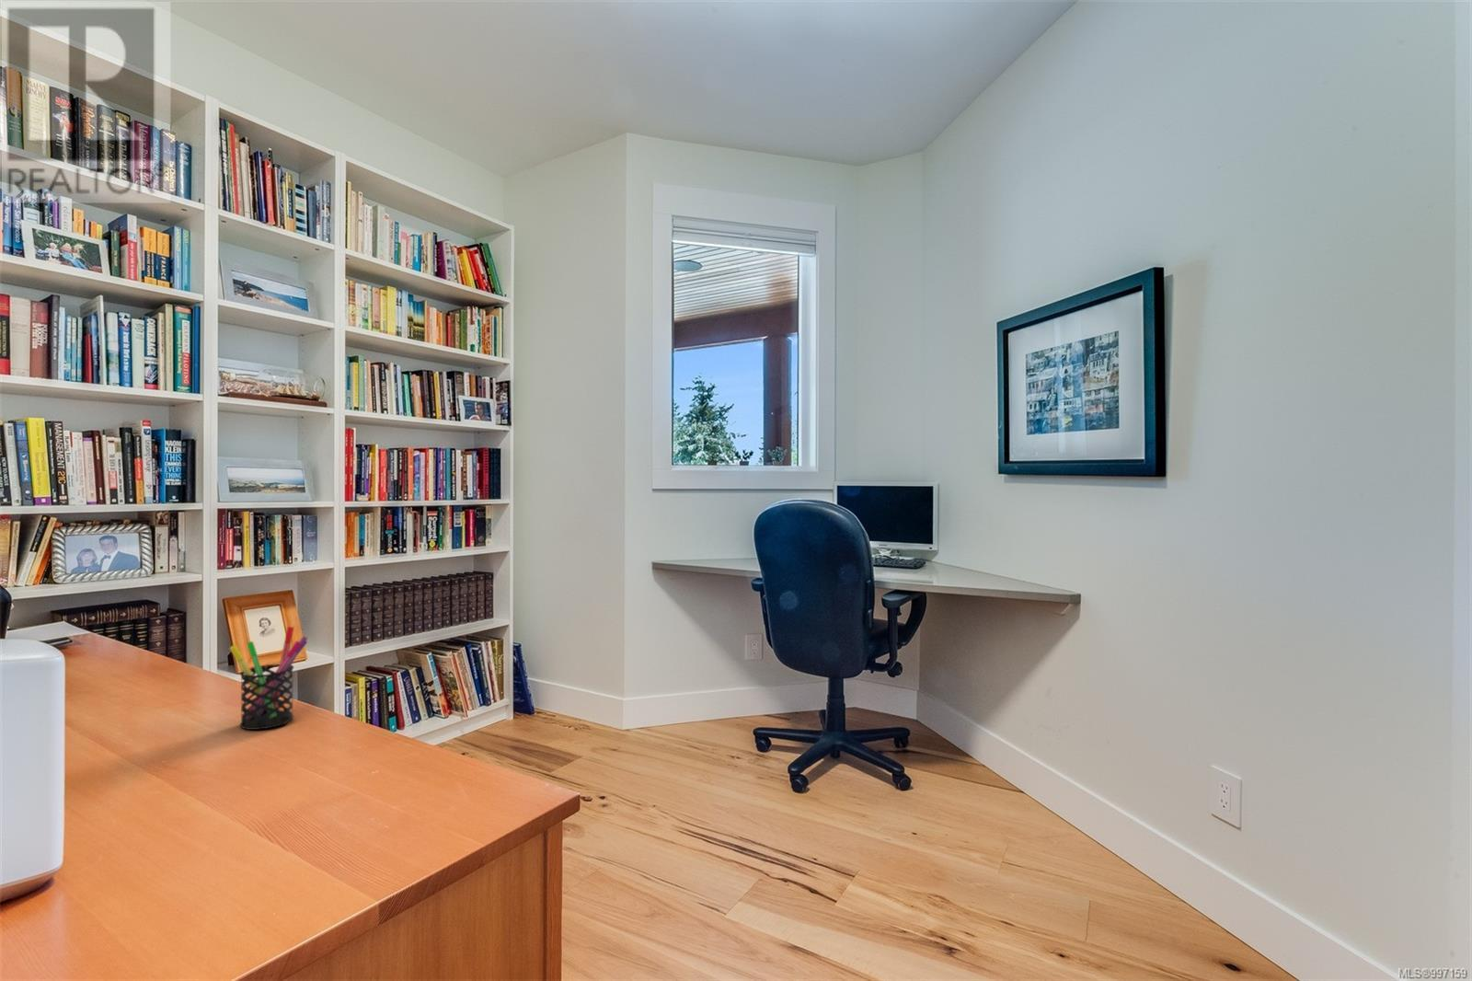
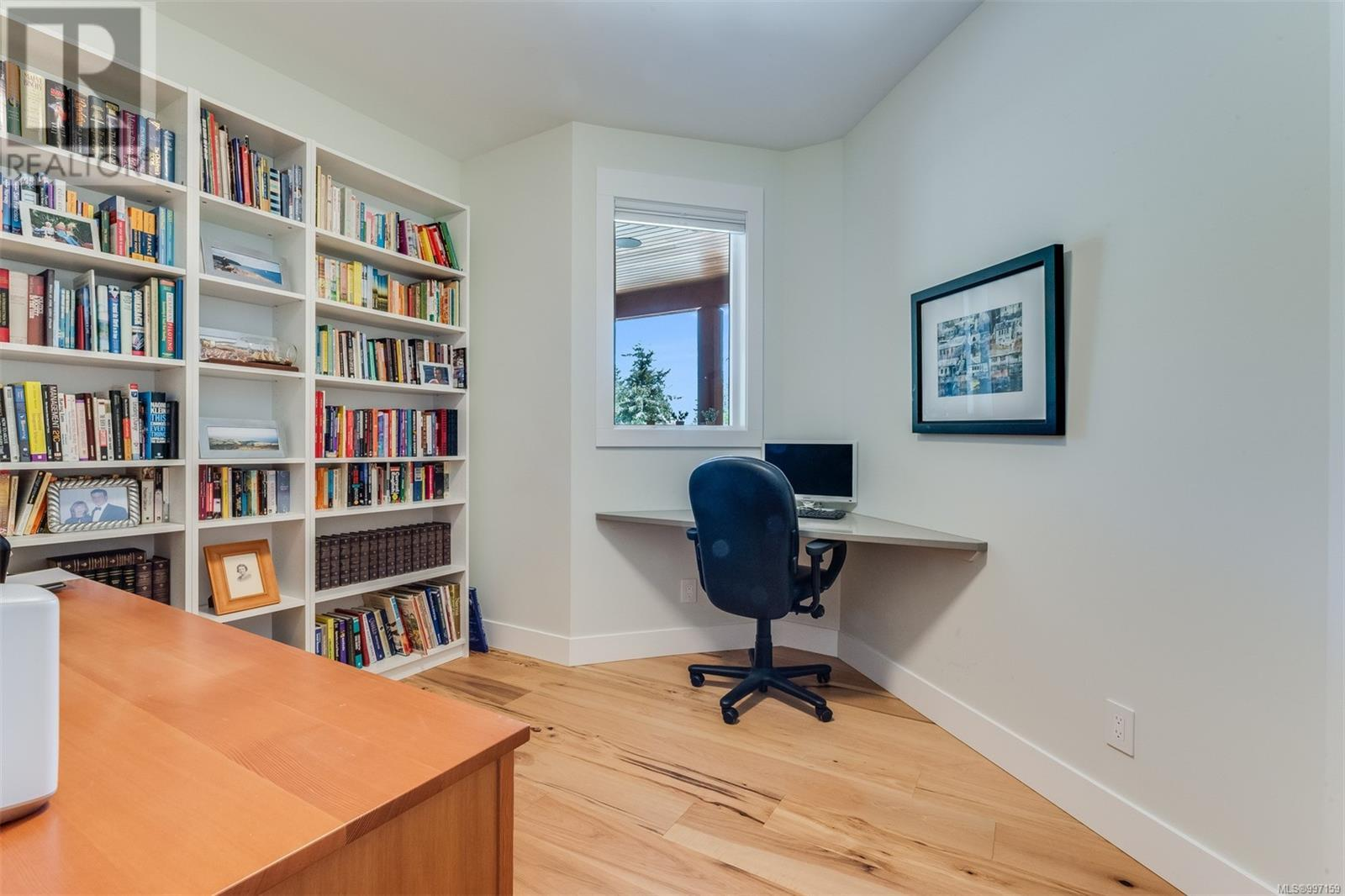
- pen holder (267, 674)
